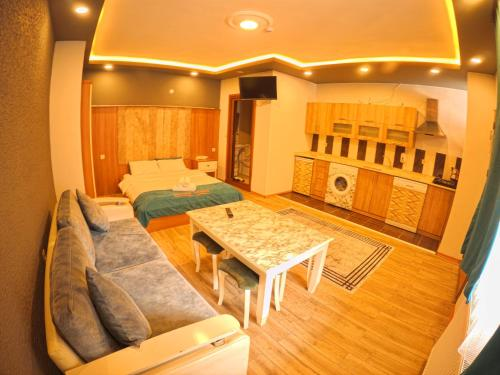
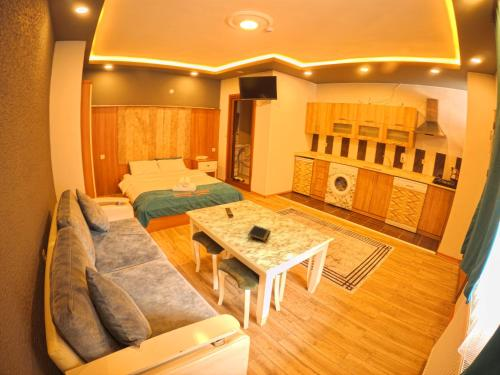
+ notepad (259, 232)
